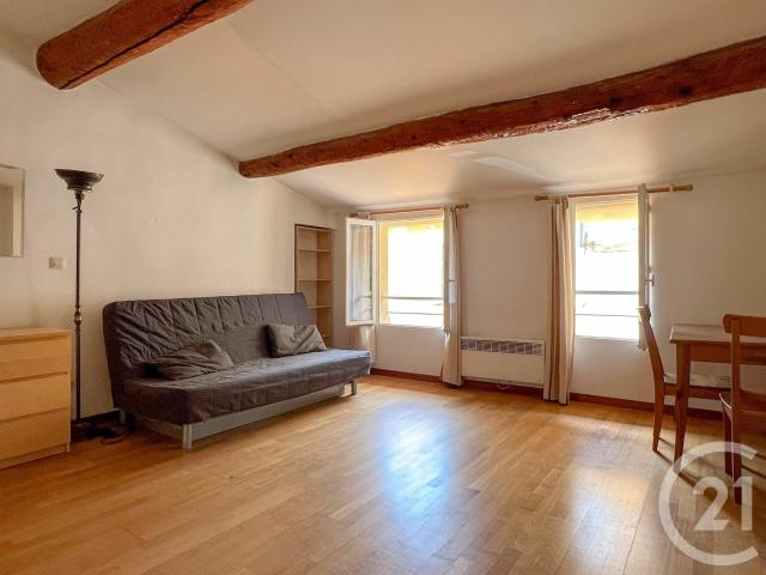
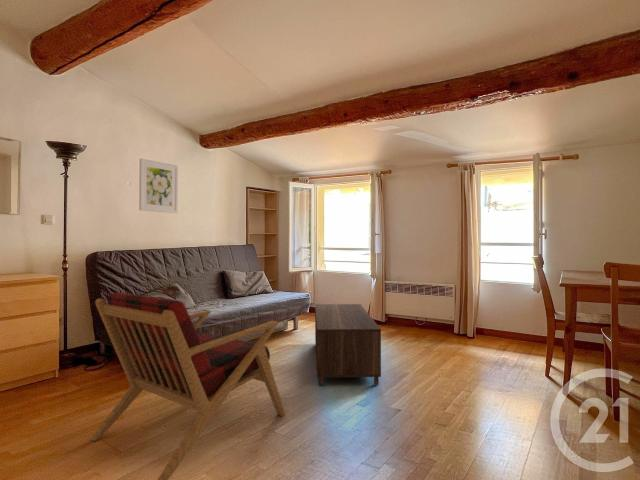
+ armchair (194, 358)
+ coffee table (342, 337)
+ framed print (159, 187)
